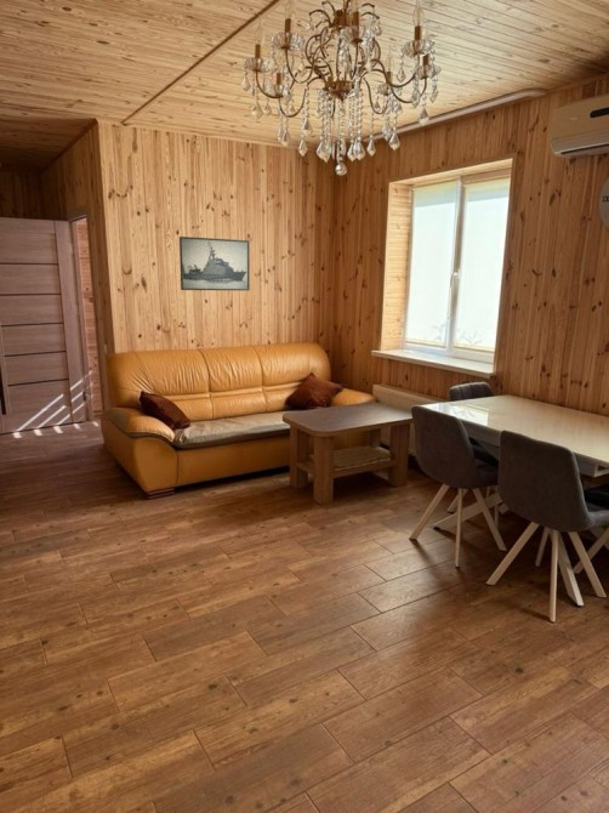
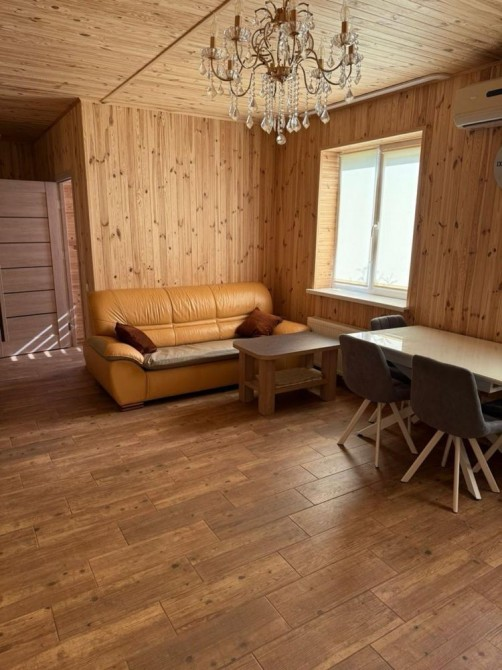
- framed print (216, 265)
